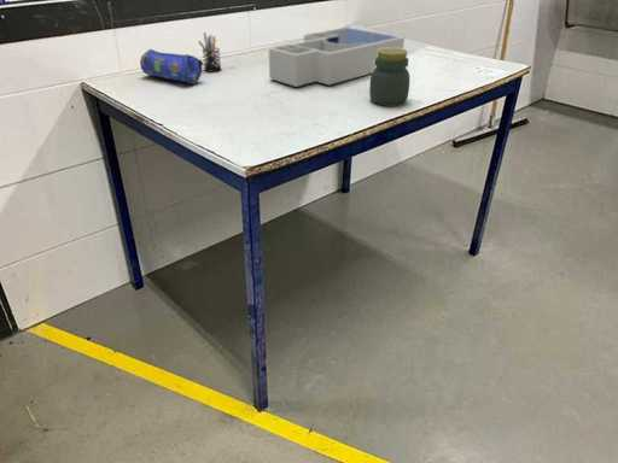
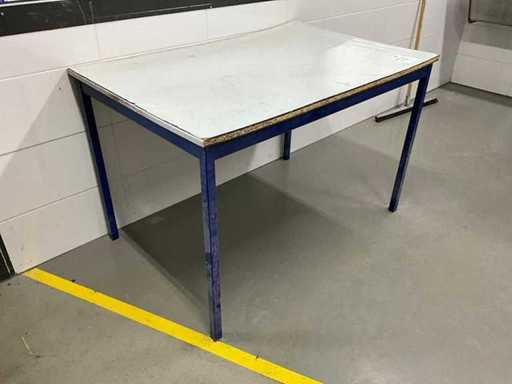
- desk organizer (330, 54)
- pencil case (170, 65)
- jar (390, 76)
- pen holder (209, 52)
